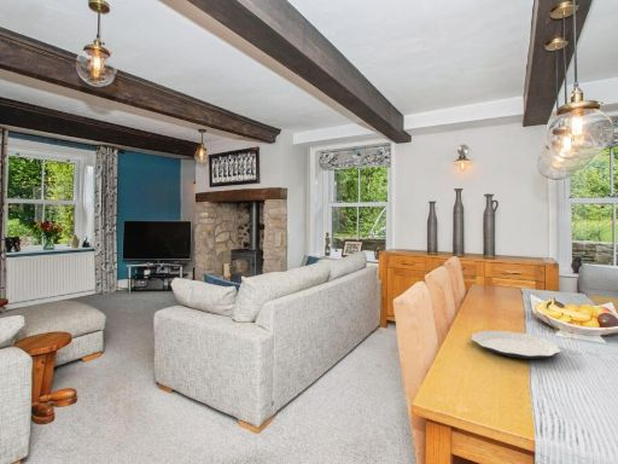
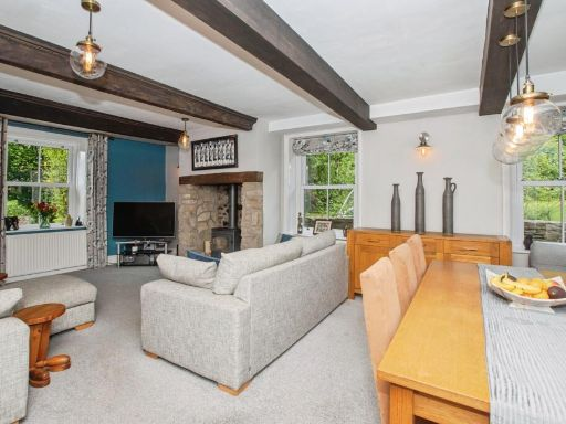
- plate (513, 344)
